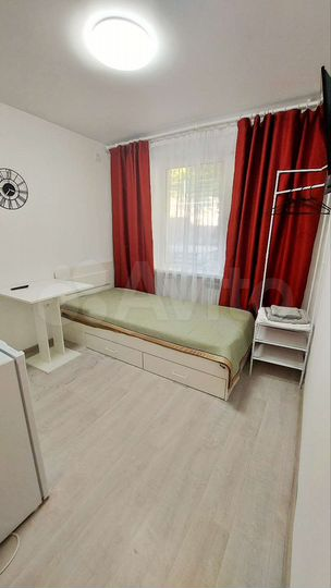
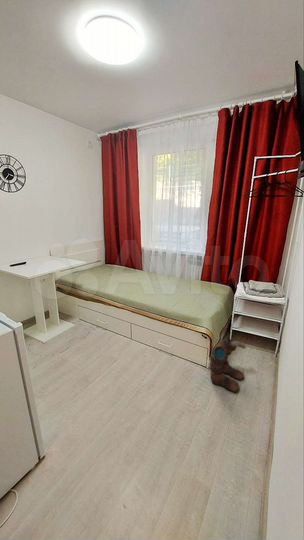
+ boots (227, 358)
